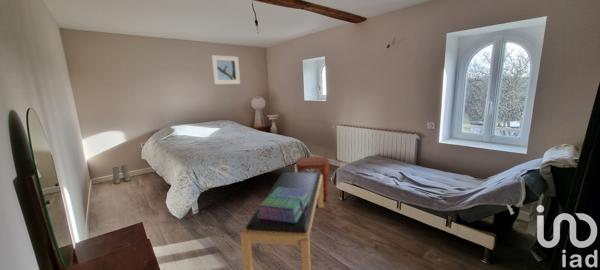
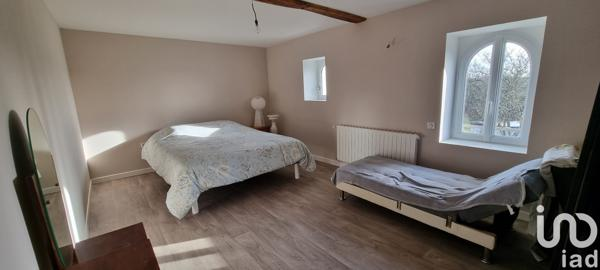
- boots (123, 174)
- stack of books (285, 202)
- bench (299, 217)
- stool (312, 168)
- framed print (226, 70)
